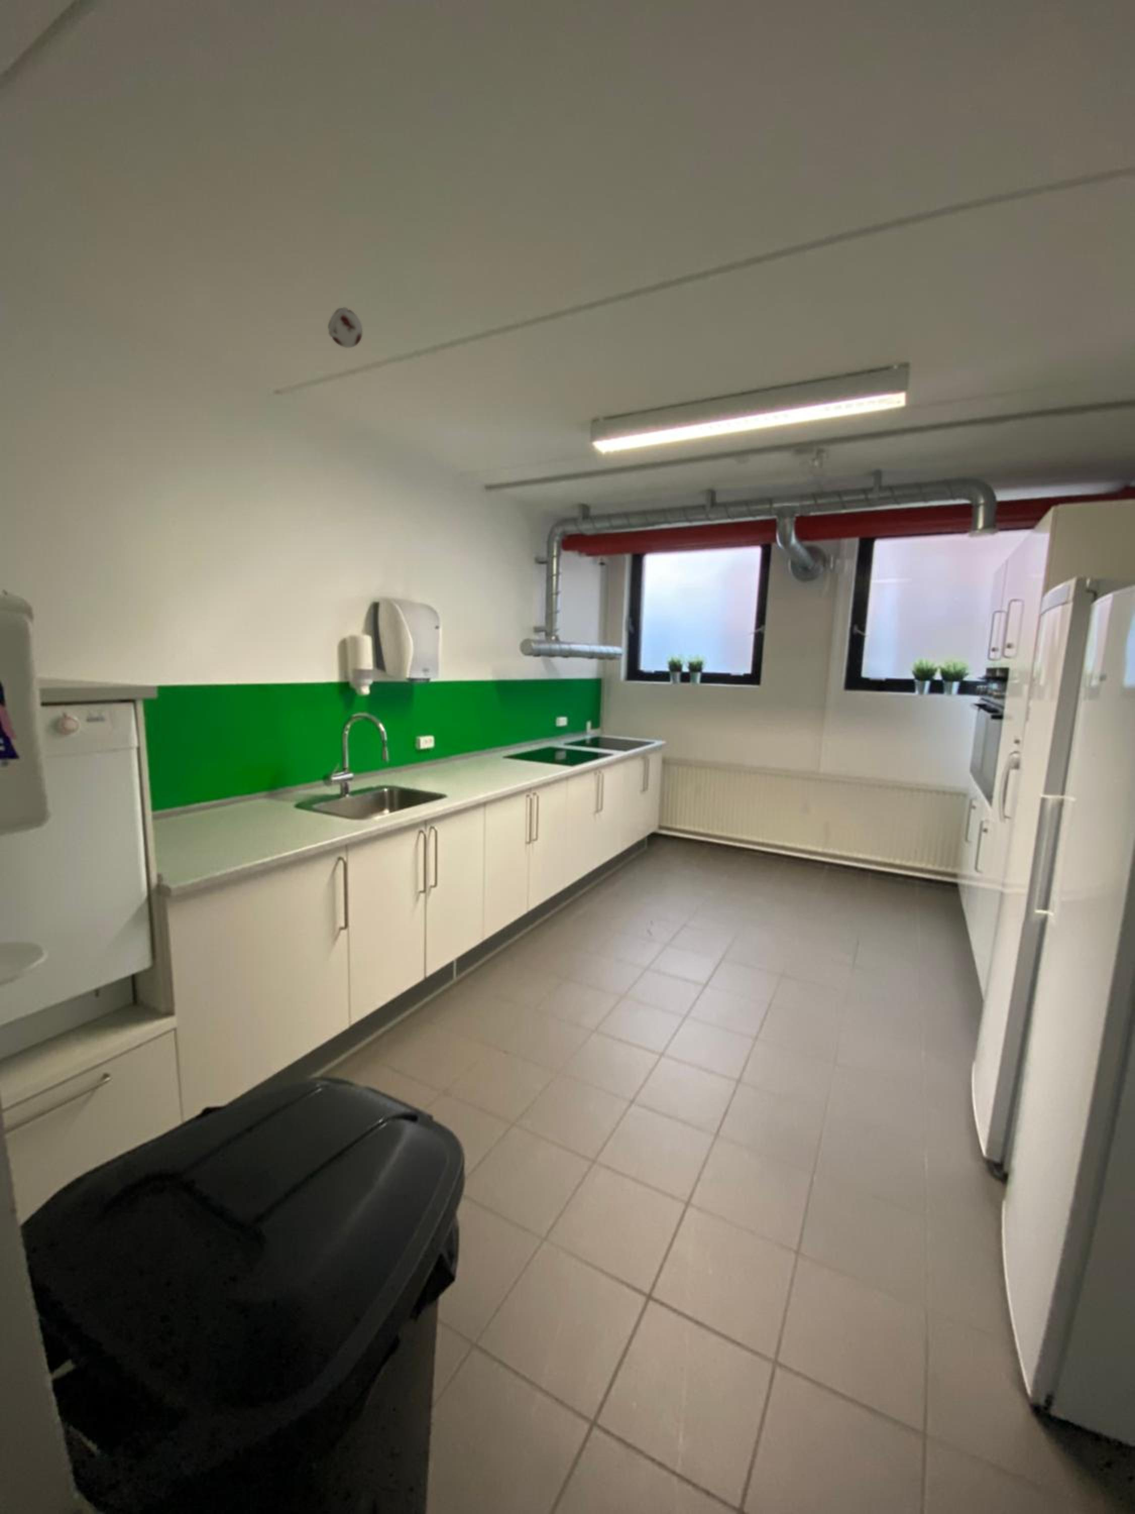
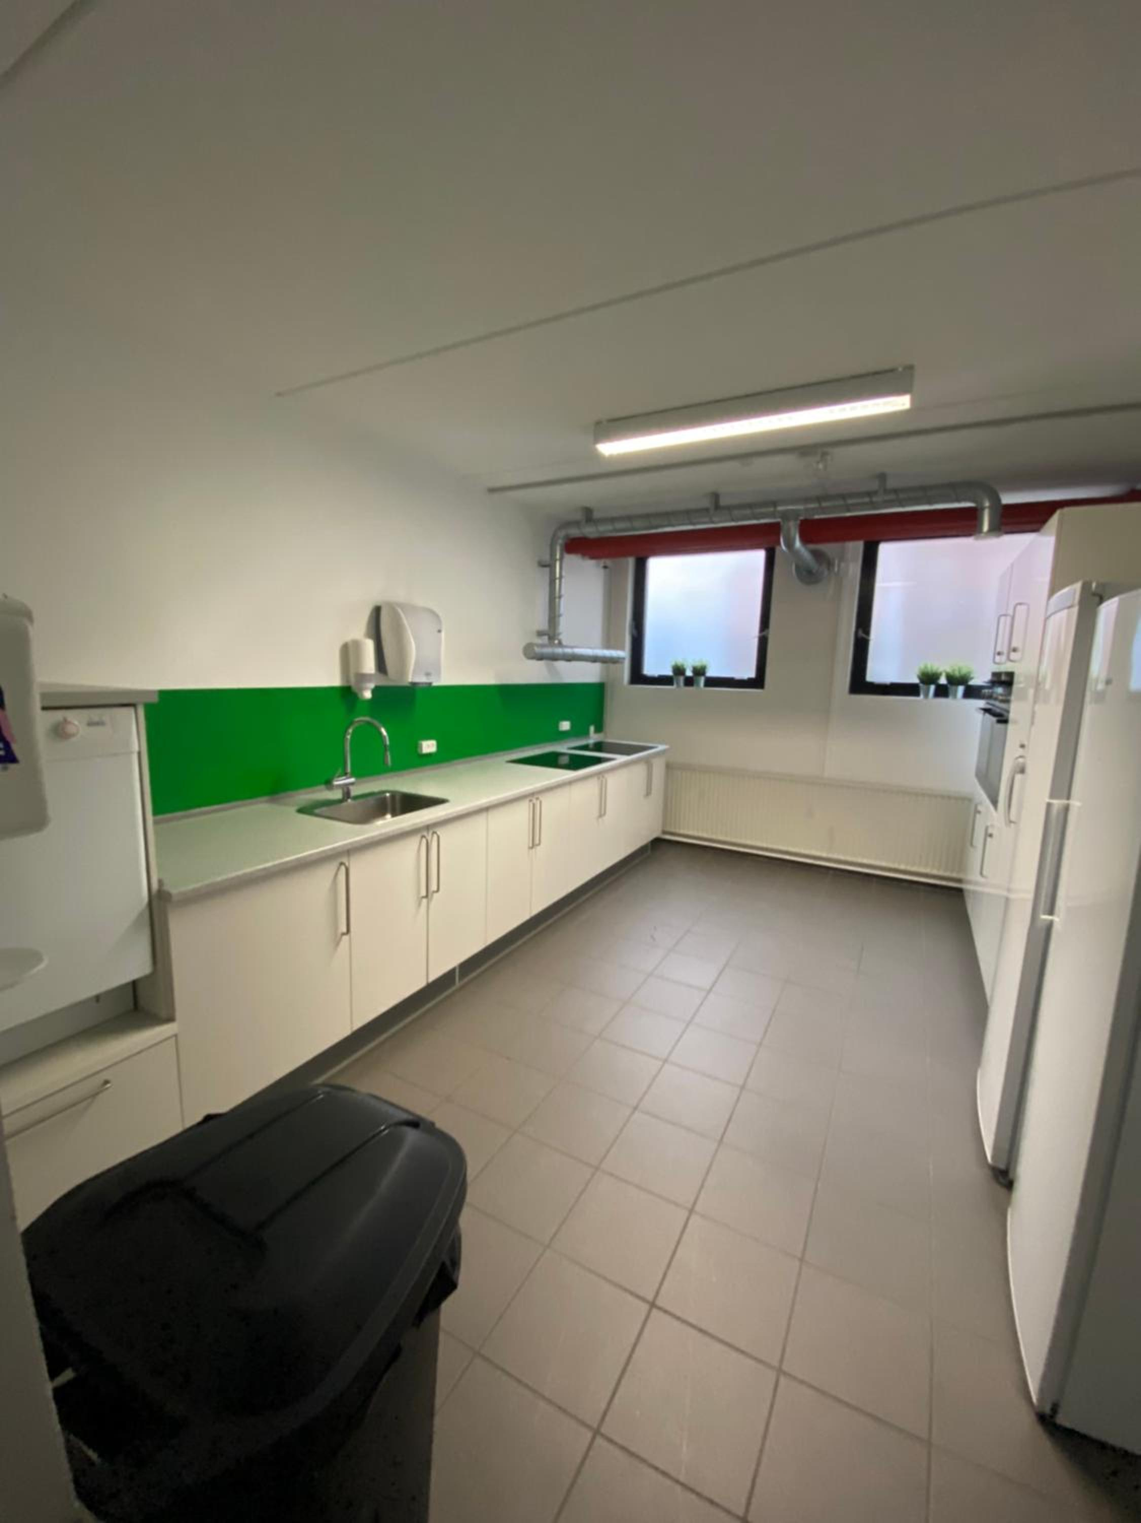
- smoke detector (345, 328)
